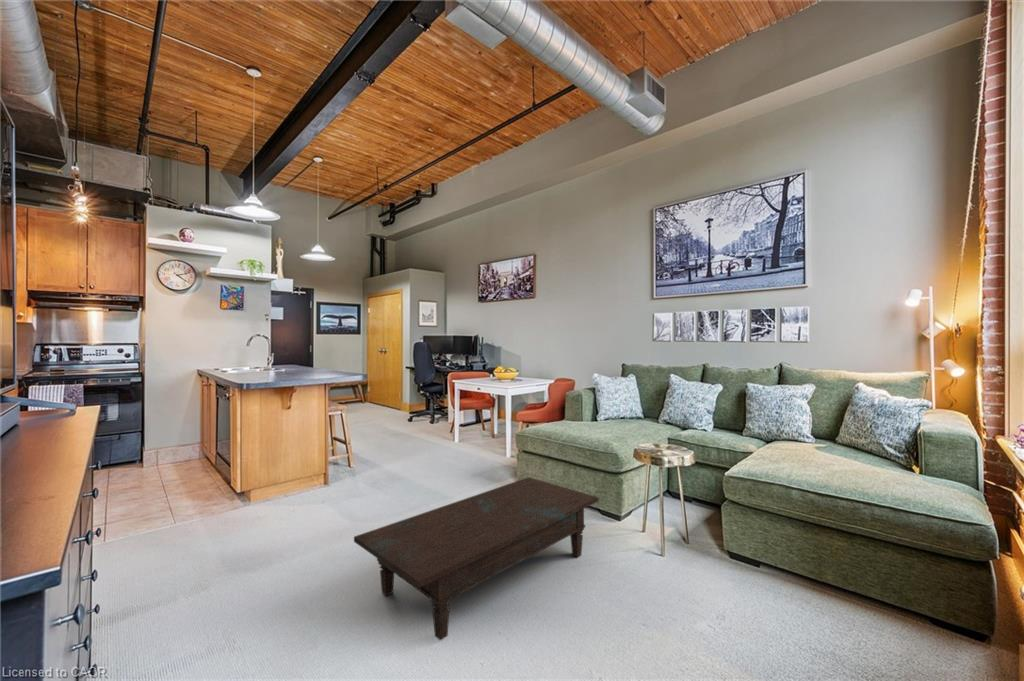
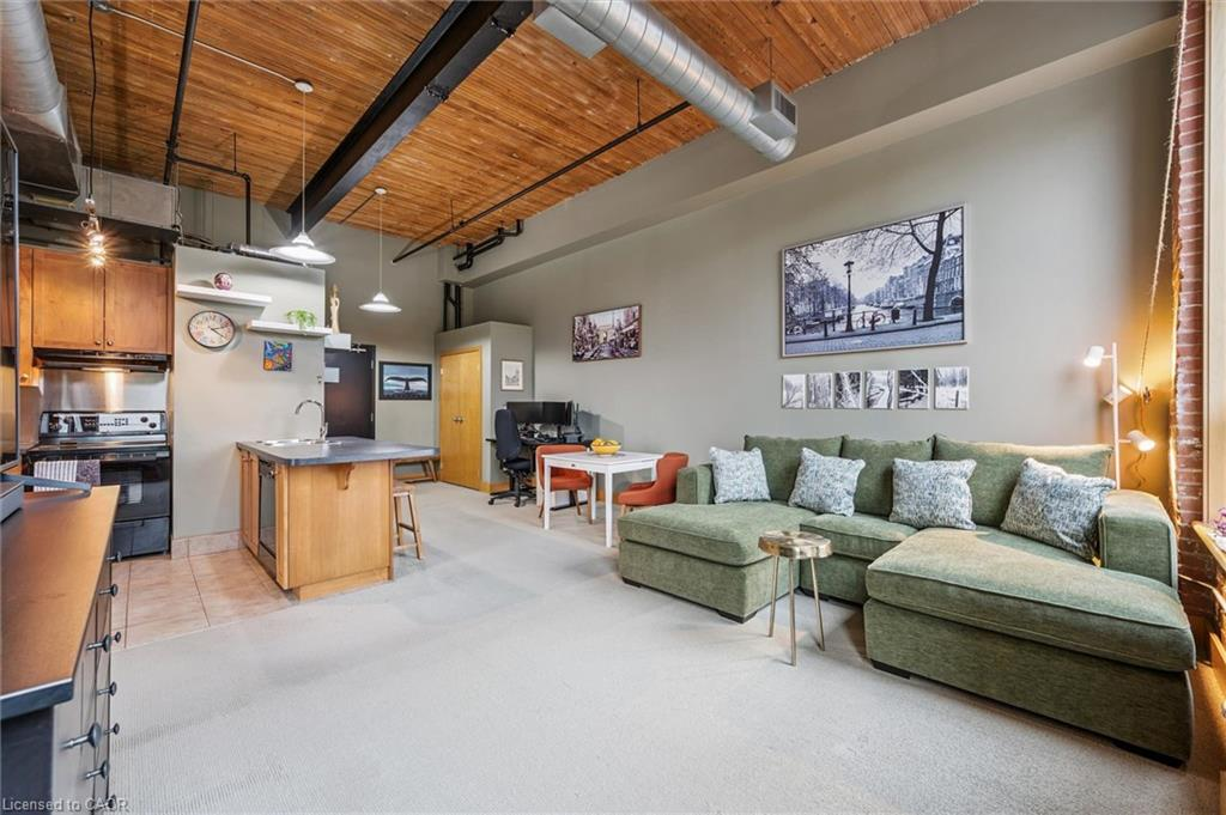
- coffee table (489, 543)
